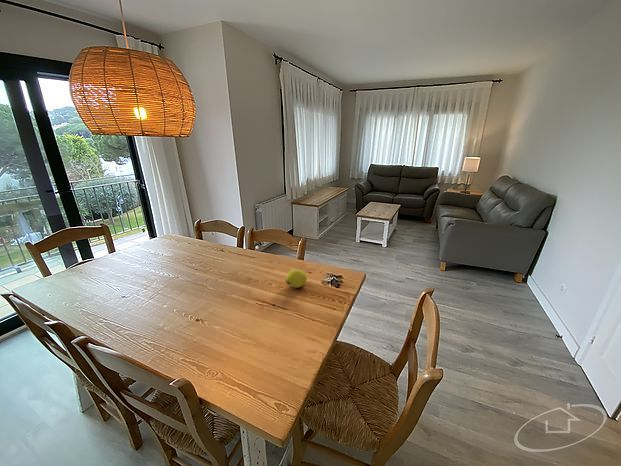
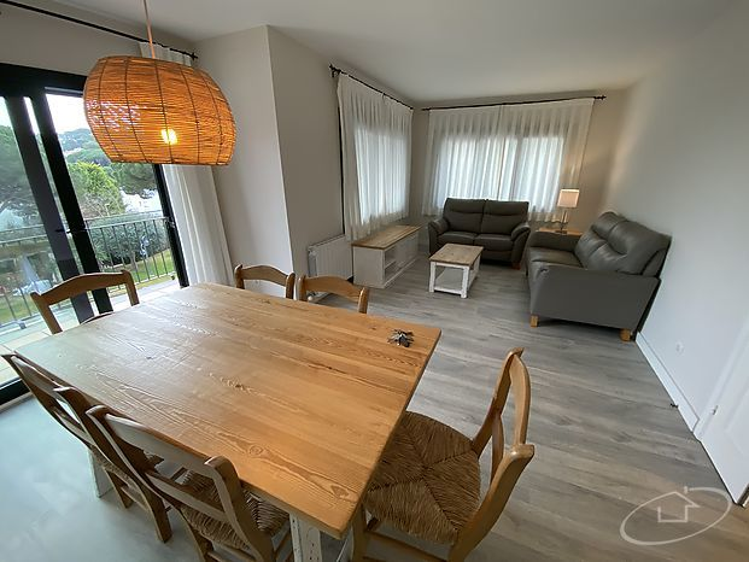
- fruit (295, 278)
